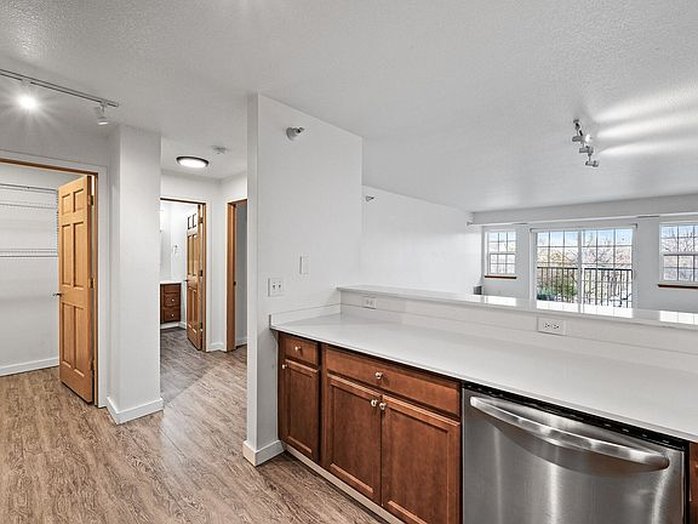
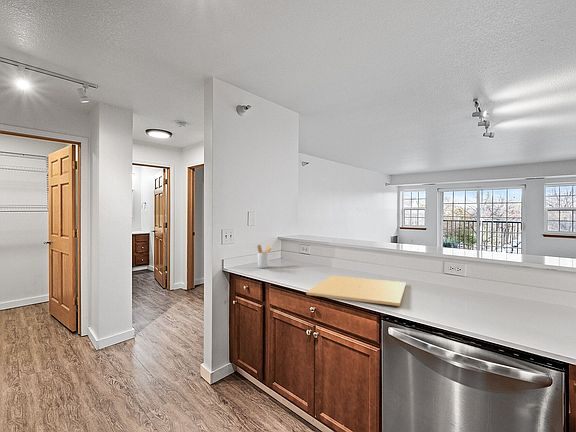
+ cutting board (359, 287)
+ utensil holder (265, 255)
